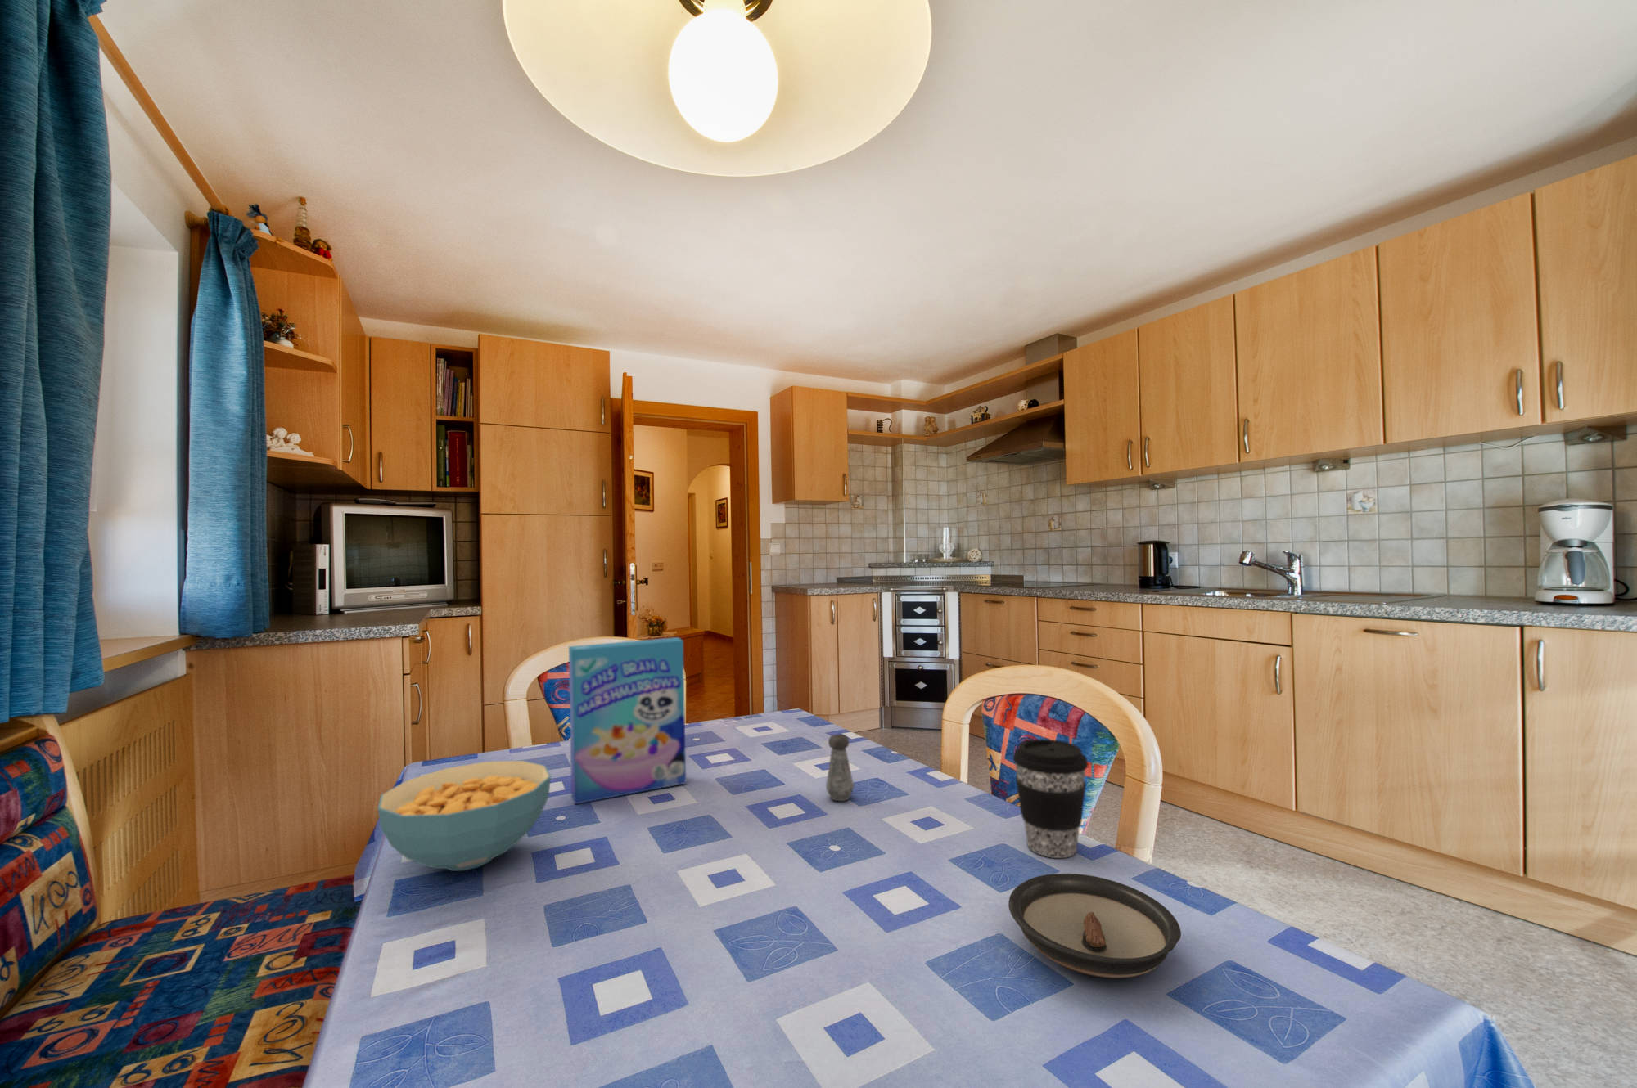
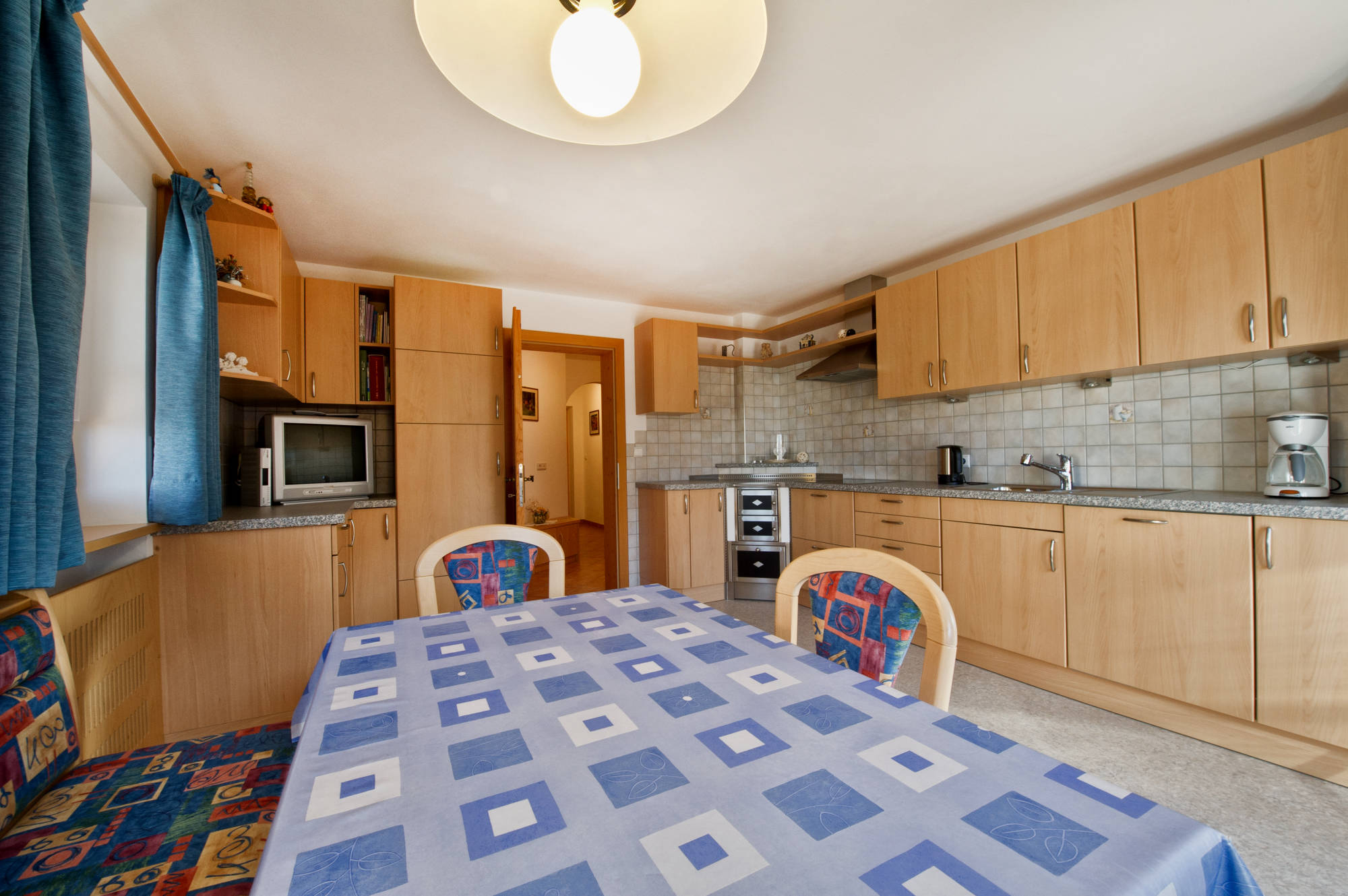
- saucer (1091, 930)
- cereal bowl (469, 822)
- coffee cup (1050, 797)
- salt shaker (839, 766)
- cereal box (628, 715)
